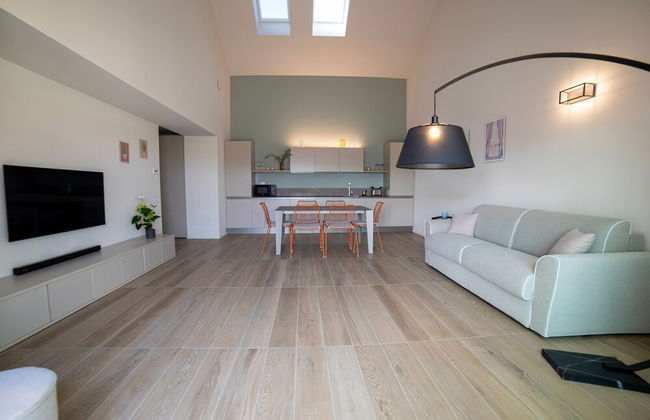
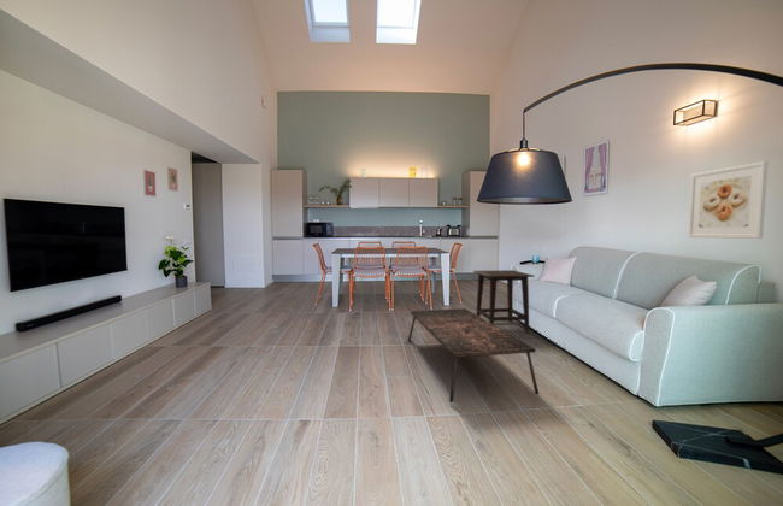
+ side table (507, 300)
+ coffee table (460, 345)
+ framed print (723, 202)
